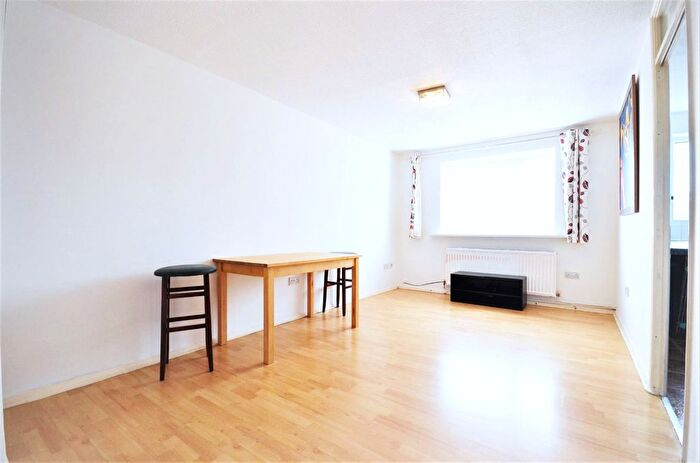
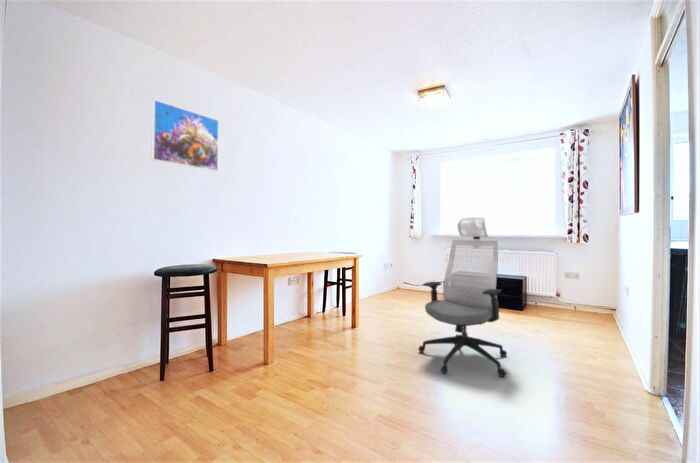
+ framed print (187, 138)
+ office chair (463, 288)
